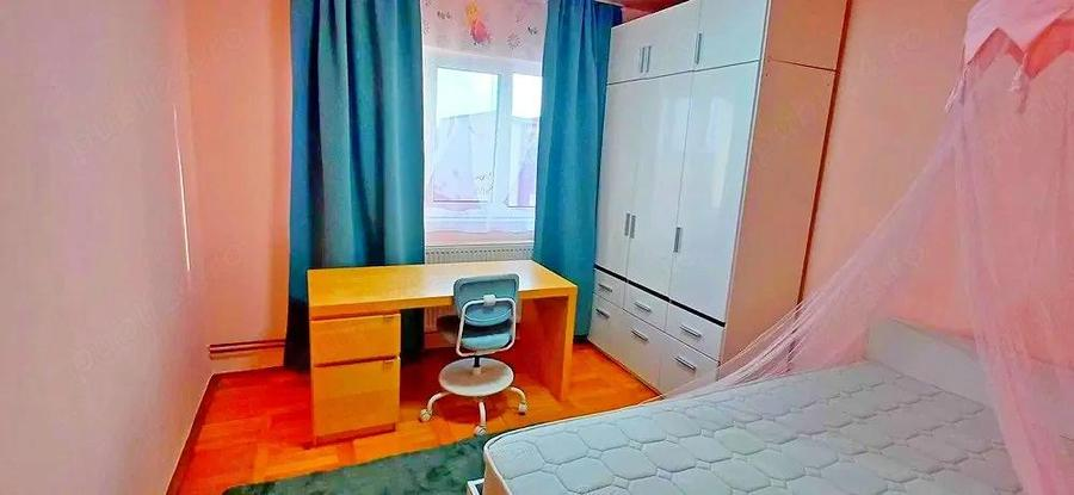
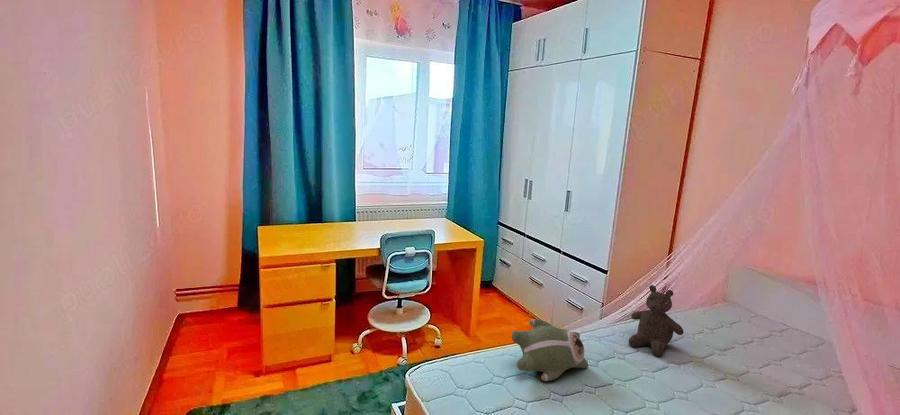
+ plush toy (552, 346)
+ teddy bear (654, 318)
